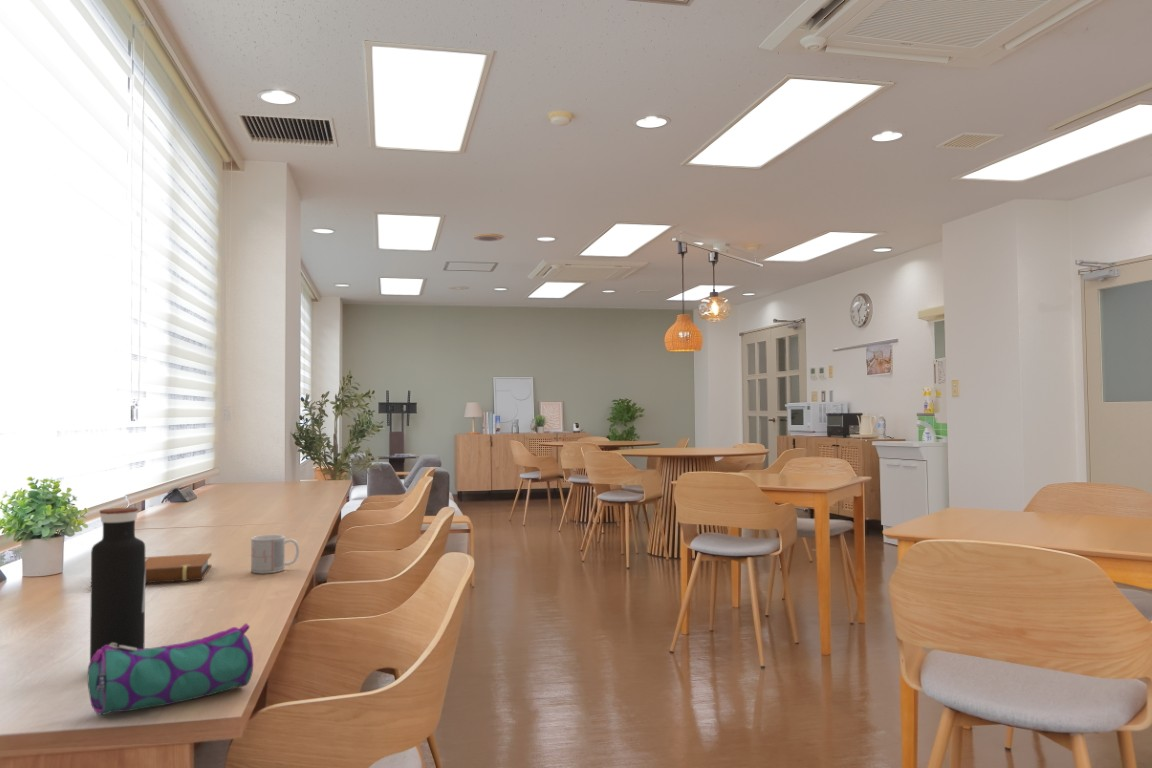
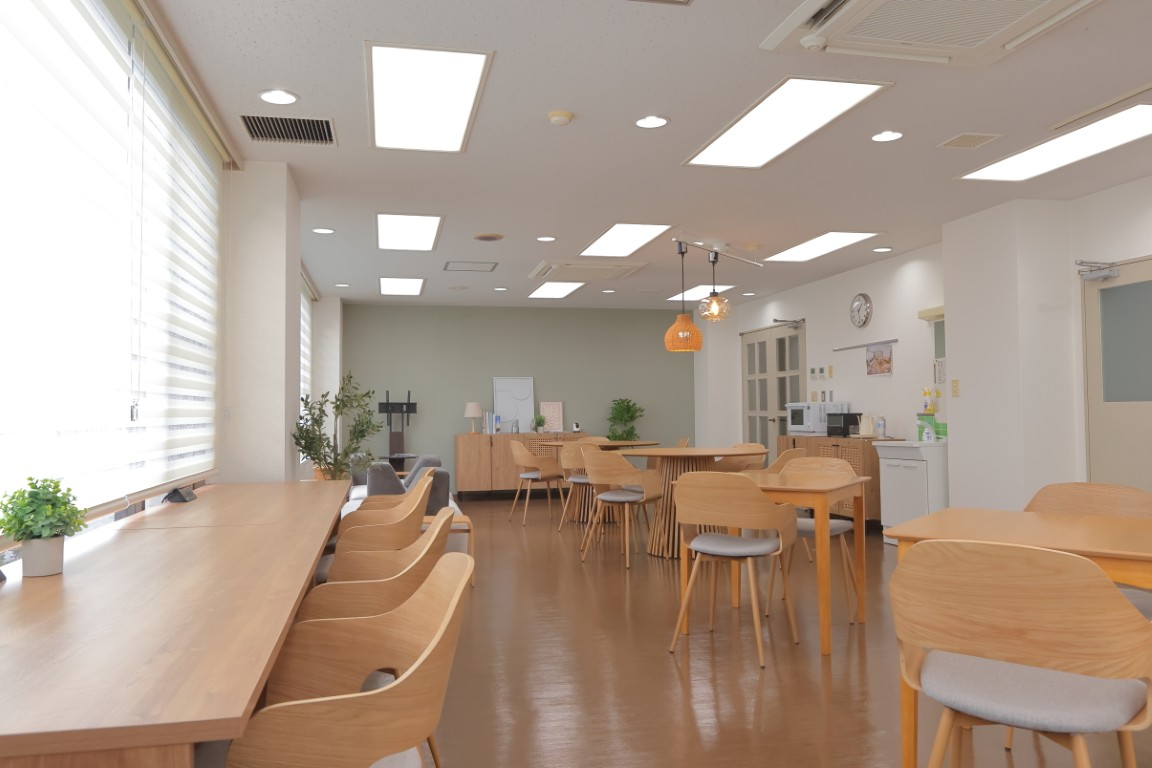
- water bottle (118, 588)
- pencil case (173, 666)
- mug (275, 553)
- notebook (153, 569)
